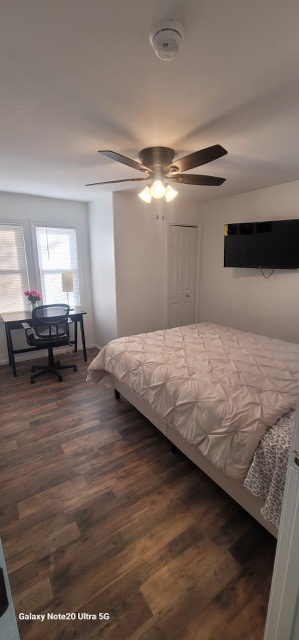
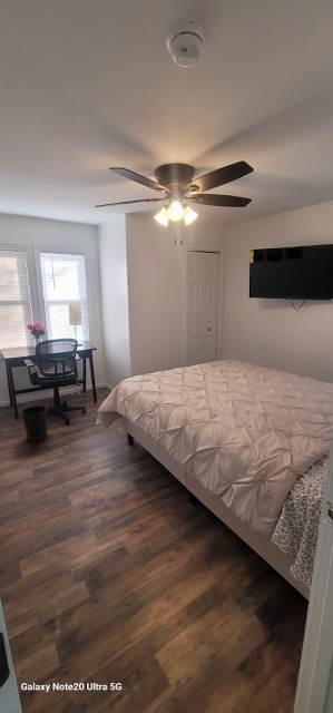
+ wastebasket (36, 422)
